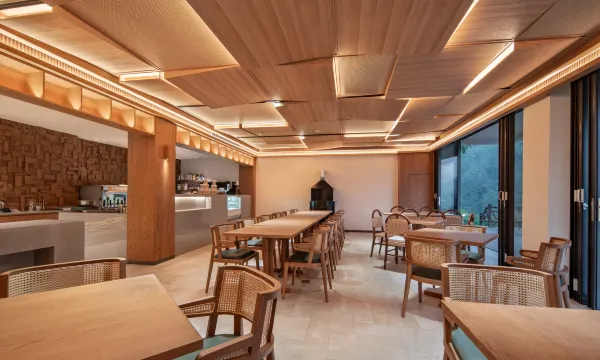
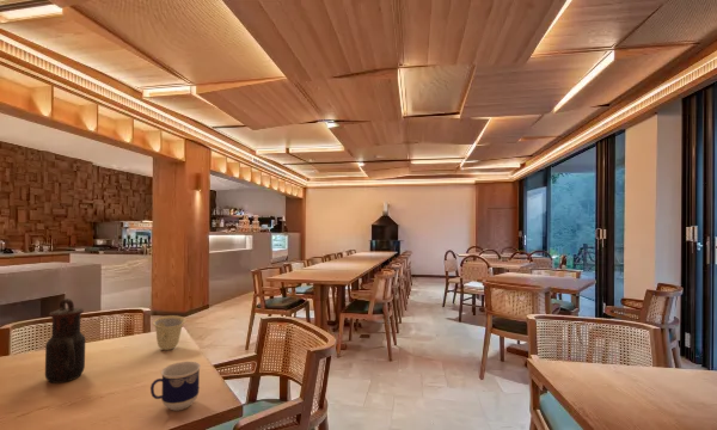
+ teapot (66, 338)
+ cup (174, 388)
+ cup (168, 333)
